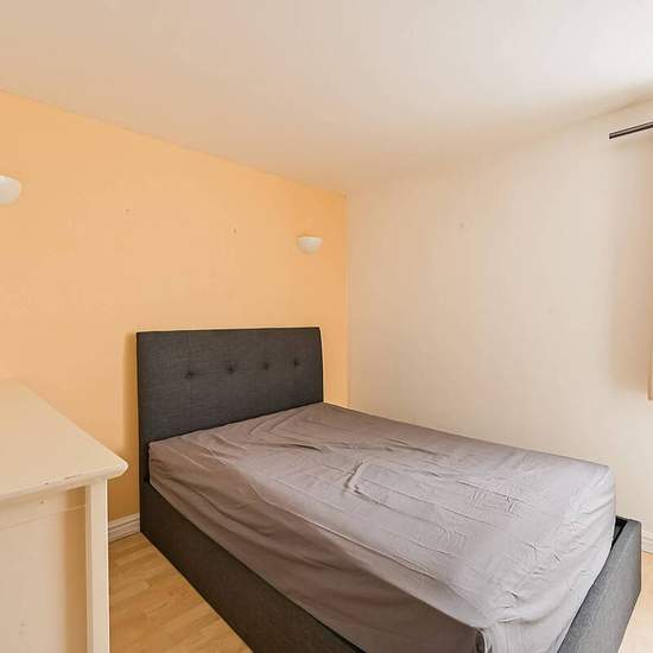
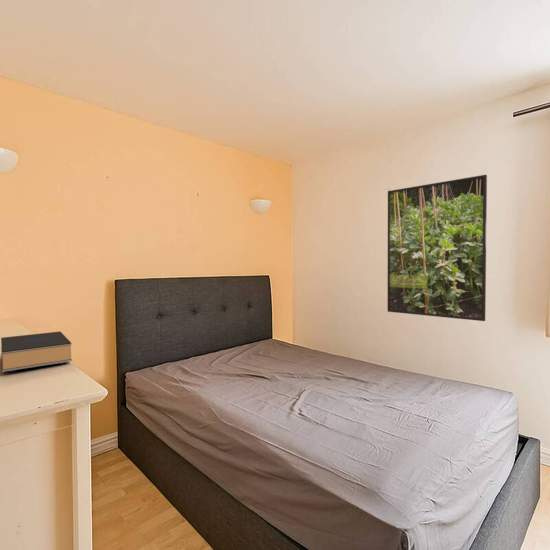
+ book (35, 350)
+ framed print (432, 250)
